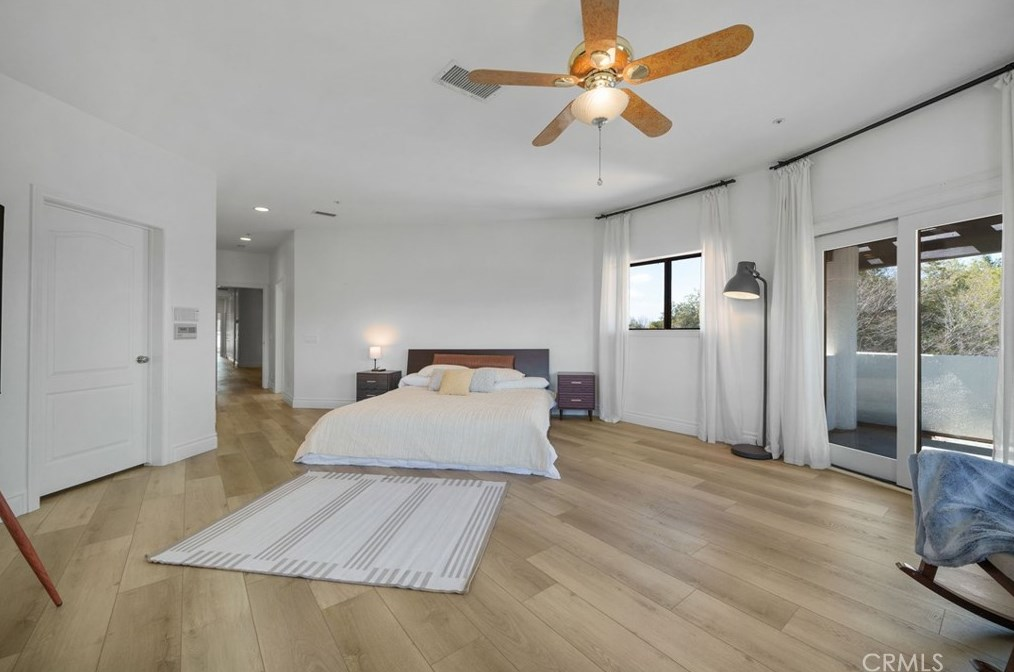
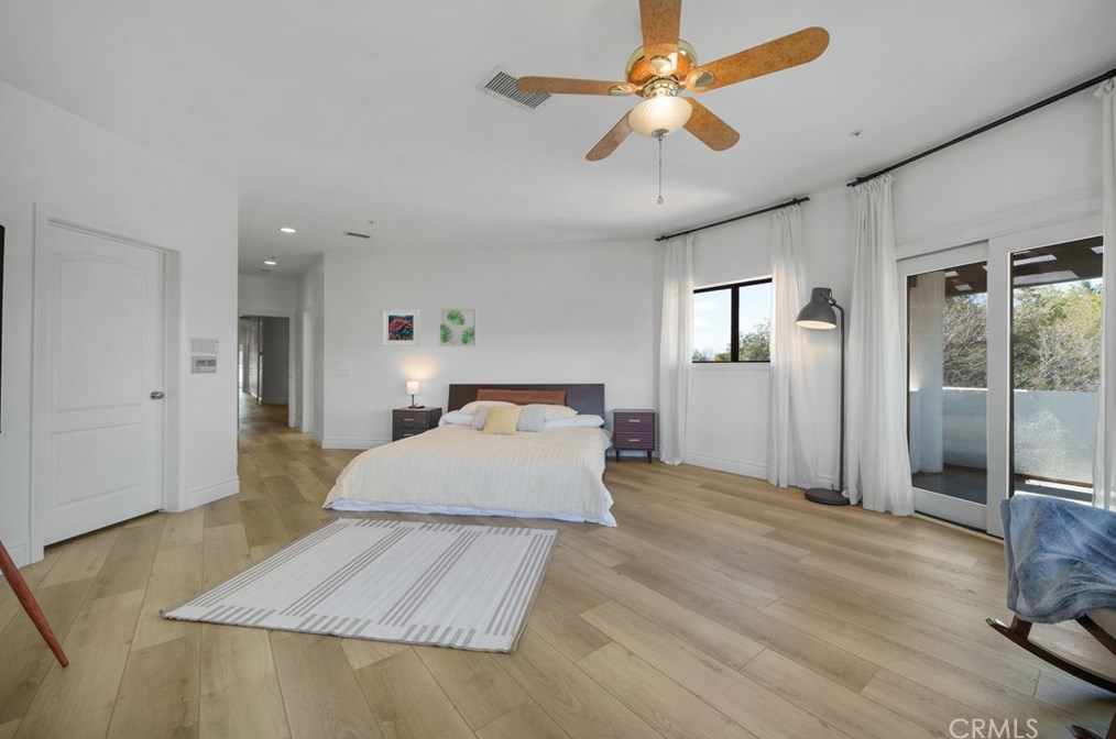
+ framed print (401, 328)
+ wall art (457, 327)
